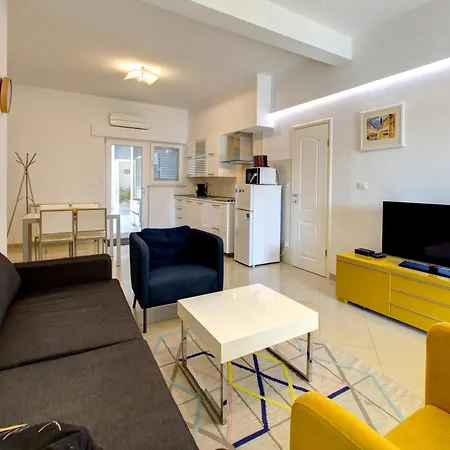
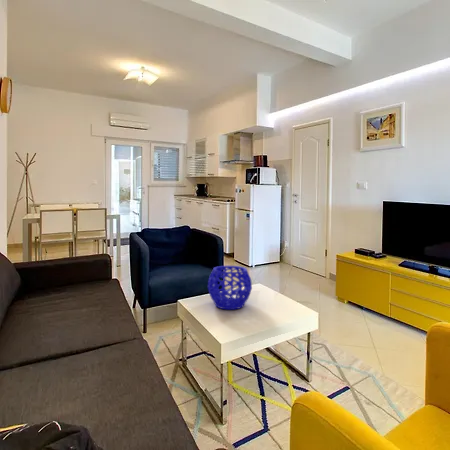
+ decorative bowl (230, 287)
